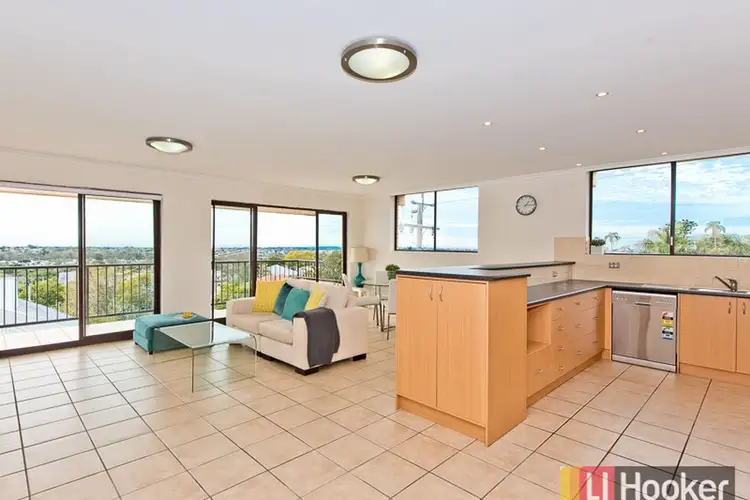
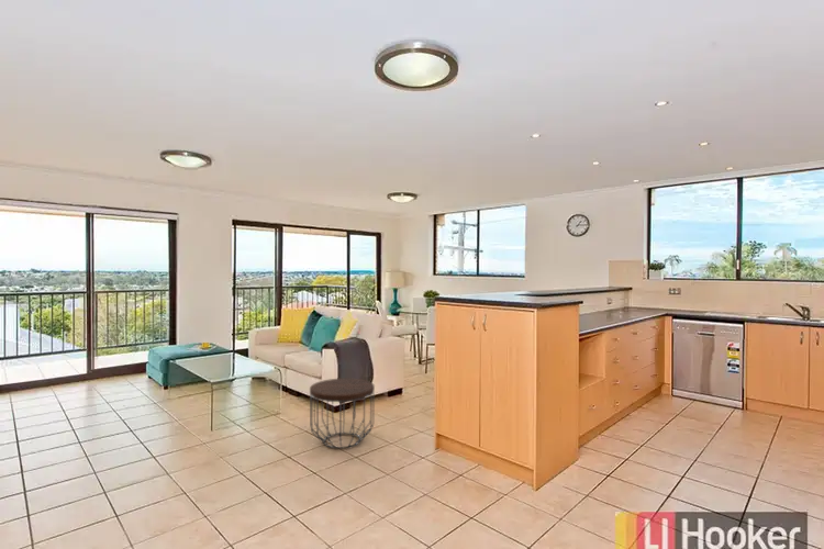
+ side table (343, 413)
